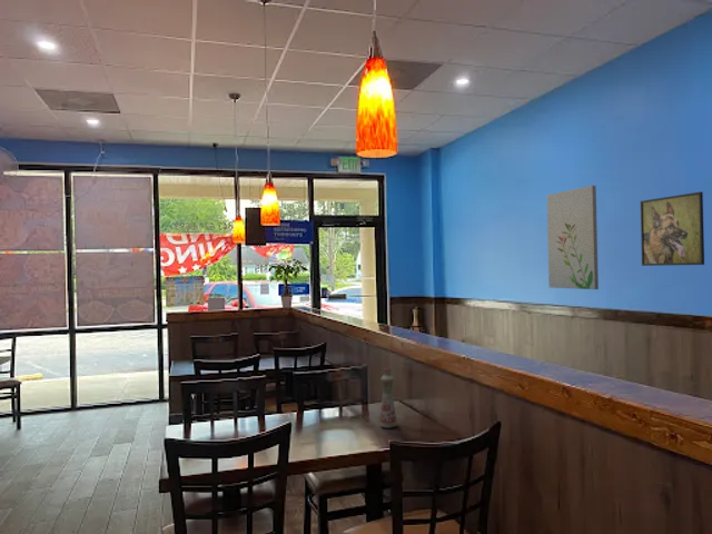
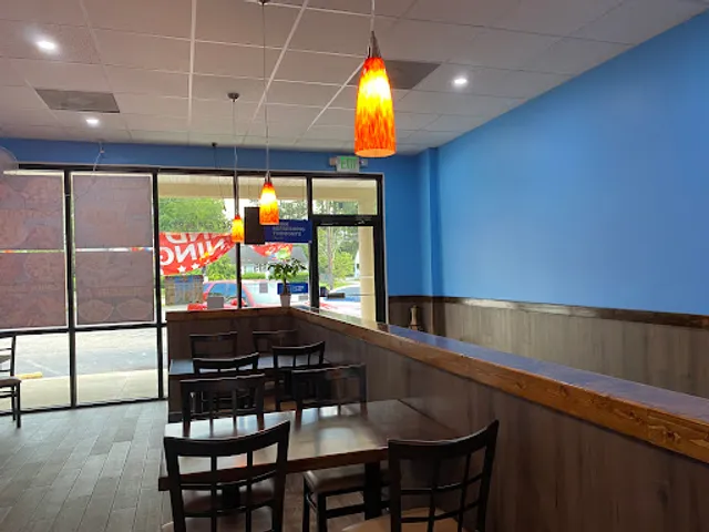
- wall art (571, 239)
- bottle (387, 396)
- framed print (670, 230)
